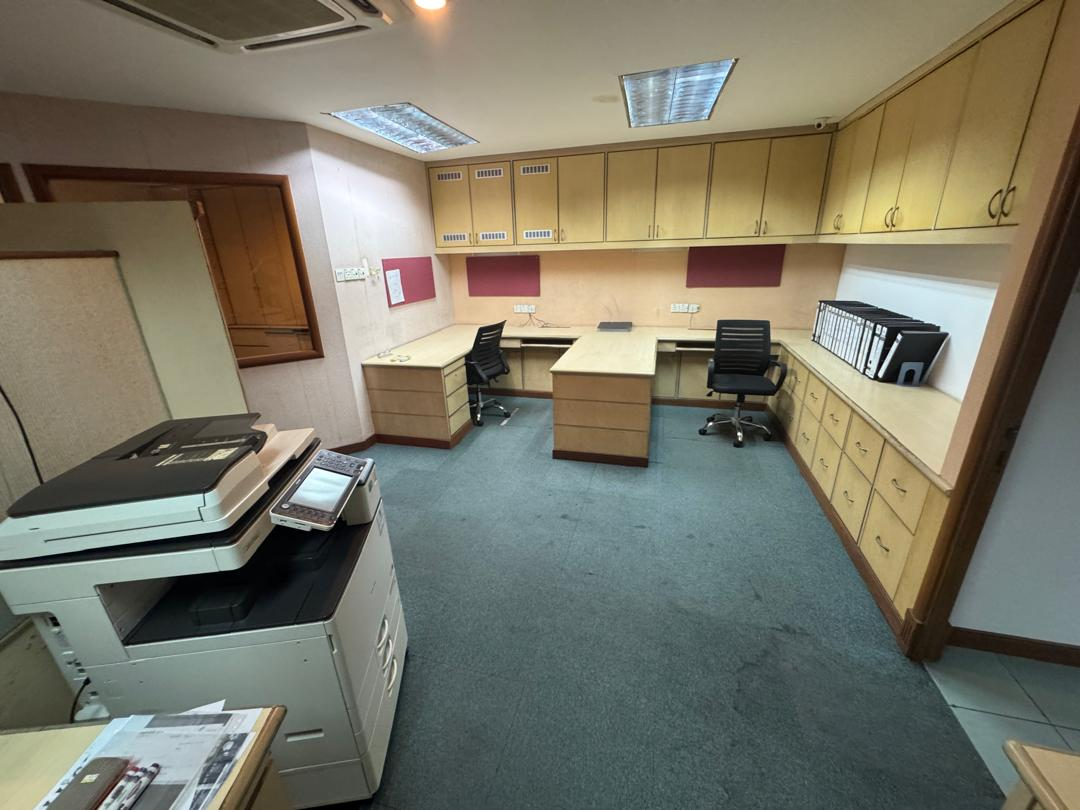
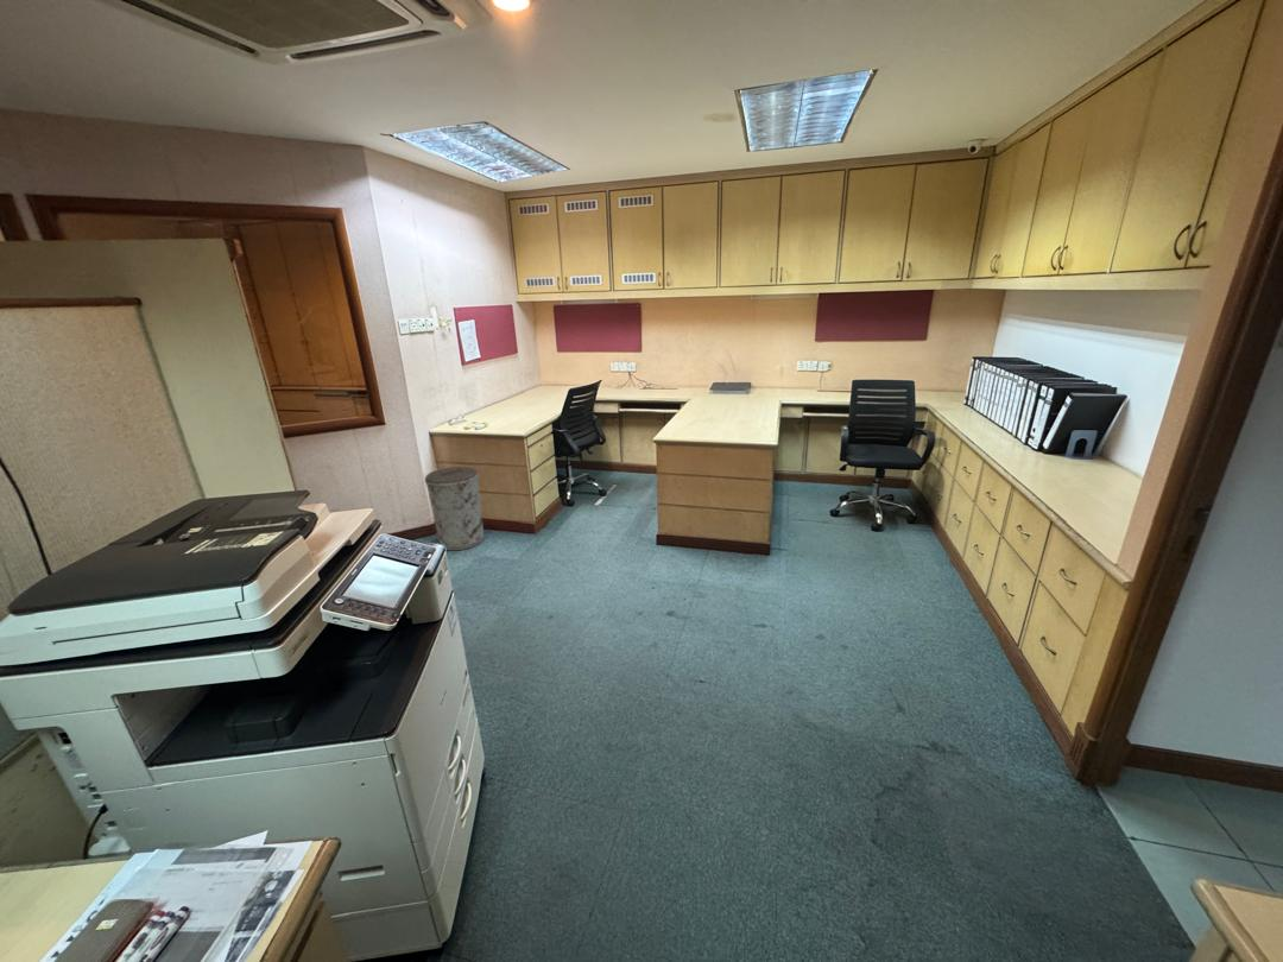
+ trash can (456, 506)
